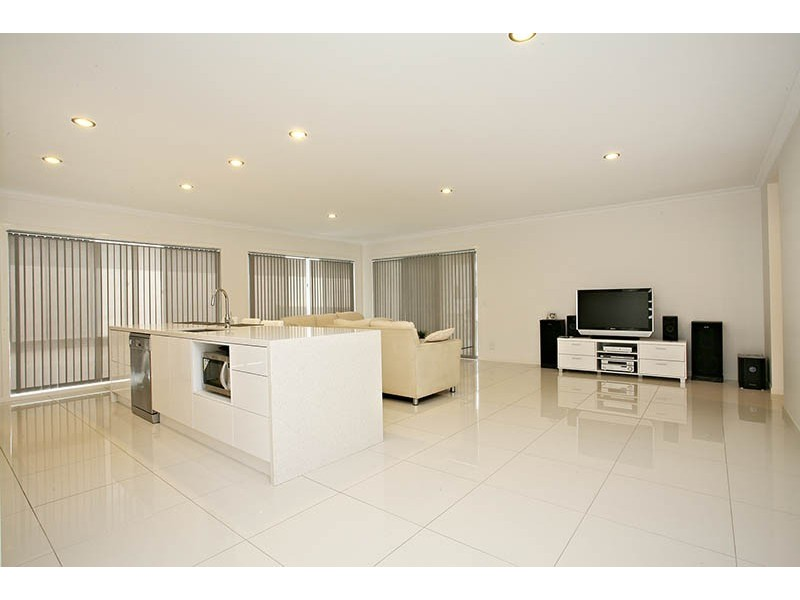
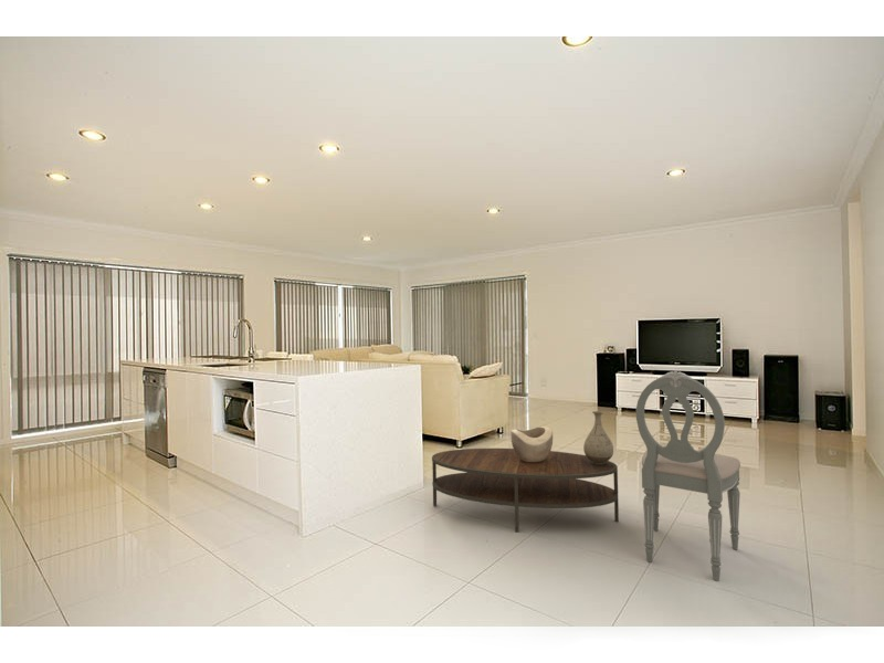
+ coffee table (519, 486)
+ dining chair (685, 460)
+ vase (598, 436)
+ decorative bowl (532, 443)
